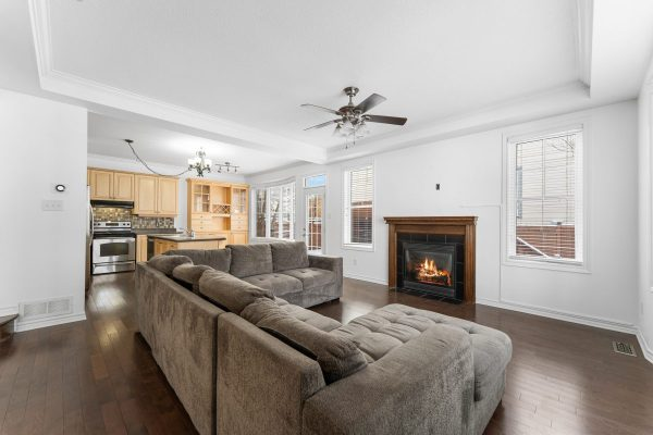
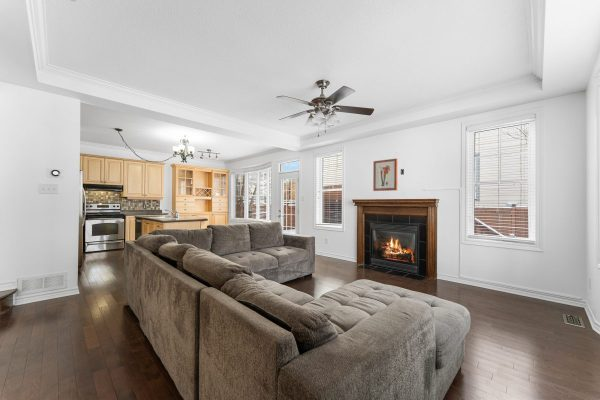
+ wall art (385, 175)
